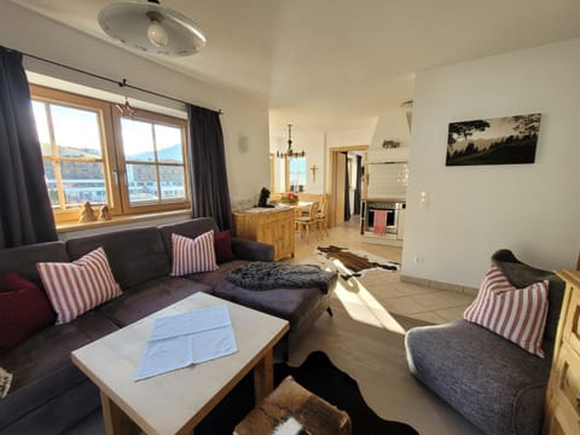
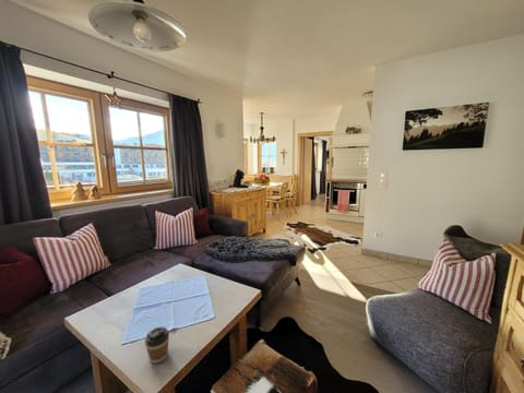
+ coffee cup (157, 343)
